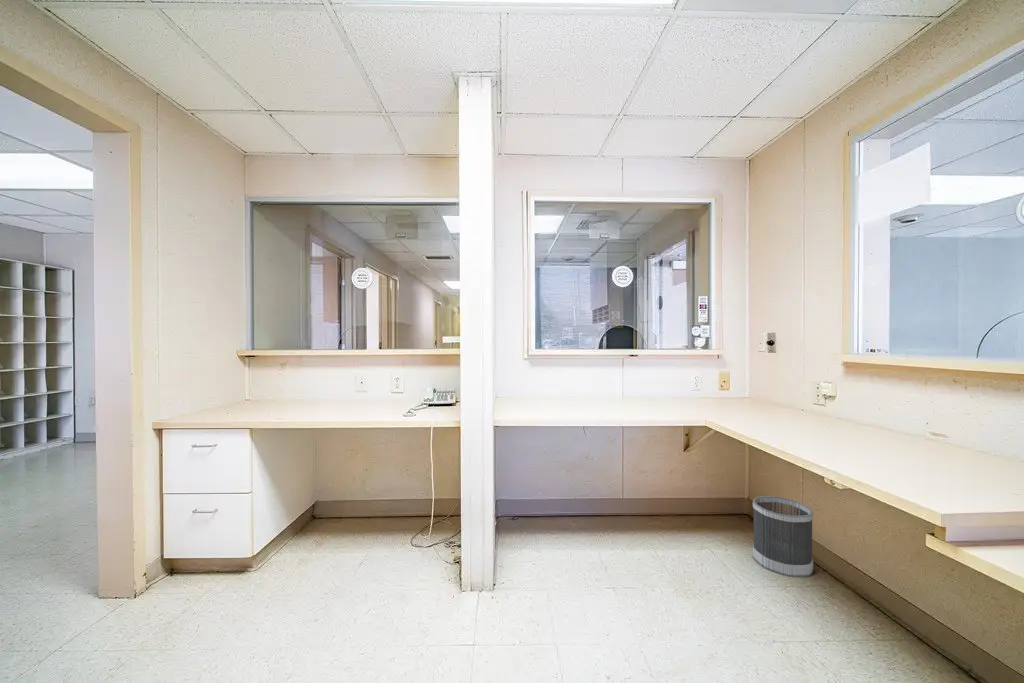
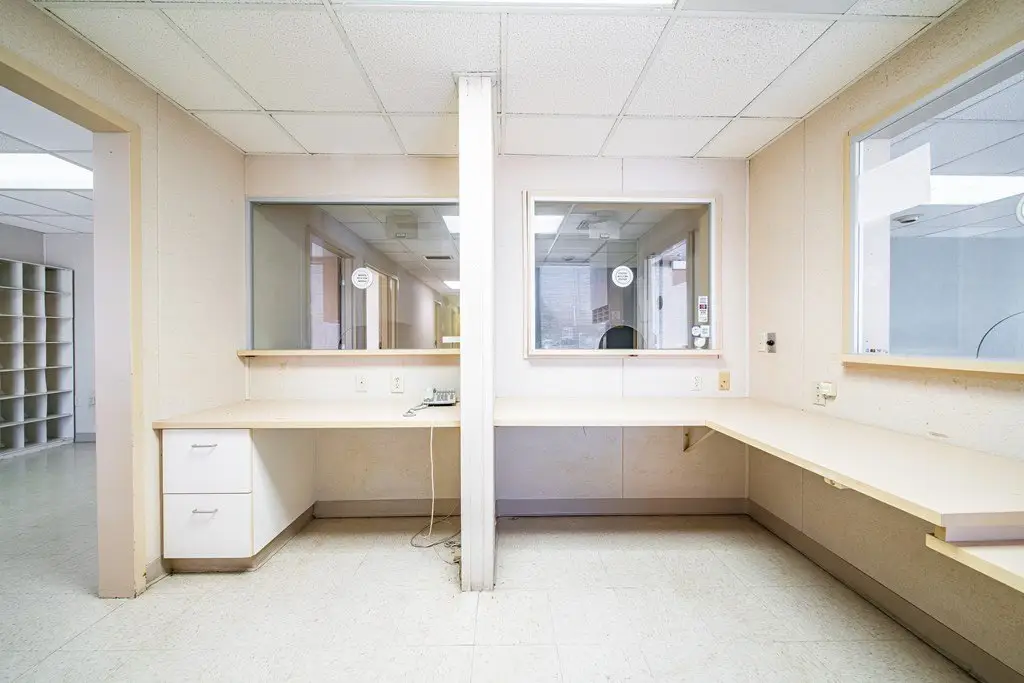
- wastebasket (781, 534)
